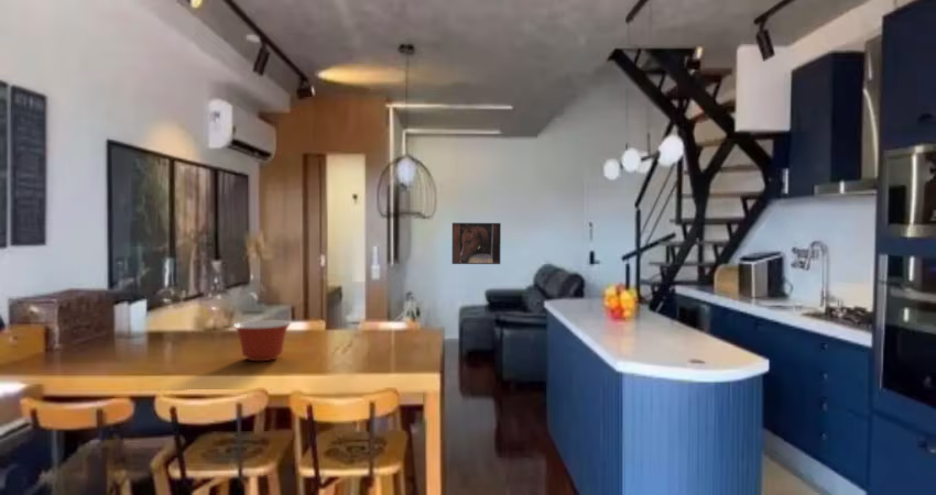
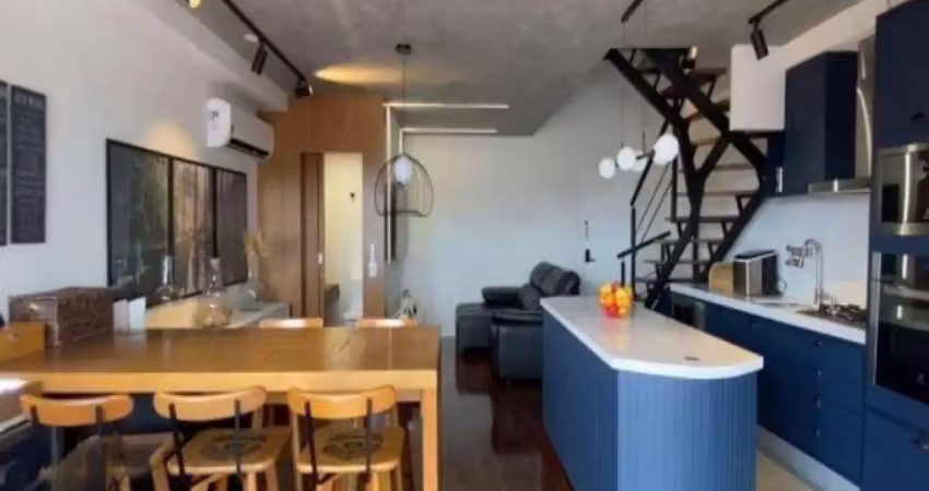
- mixing bowl (262, 341)
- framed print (476, 243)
